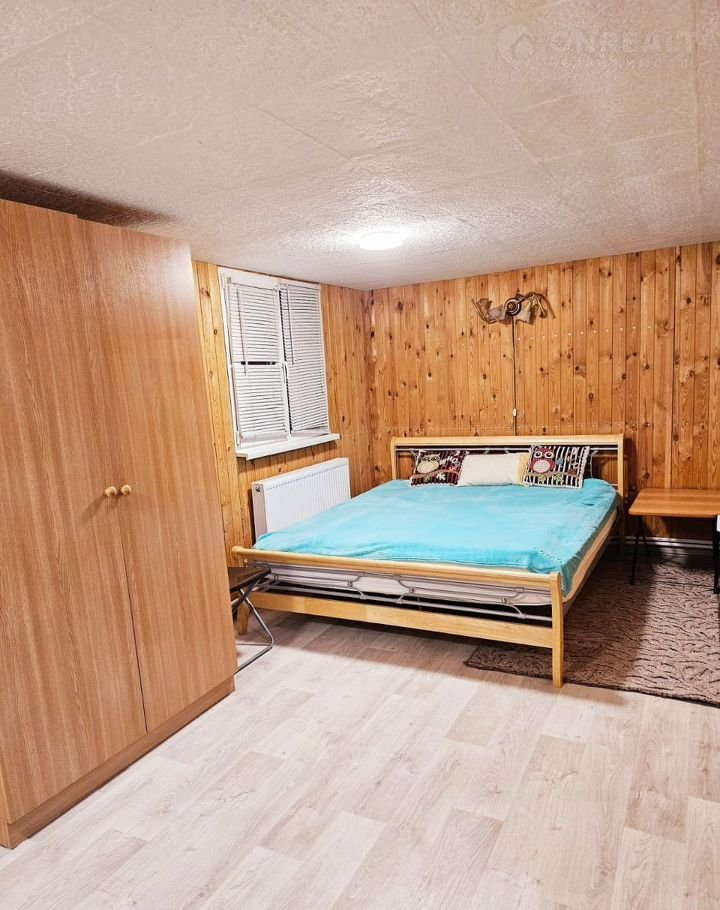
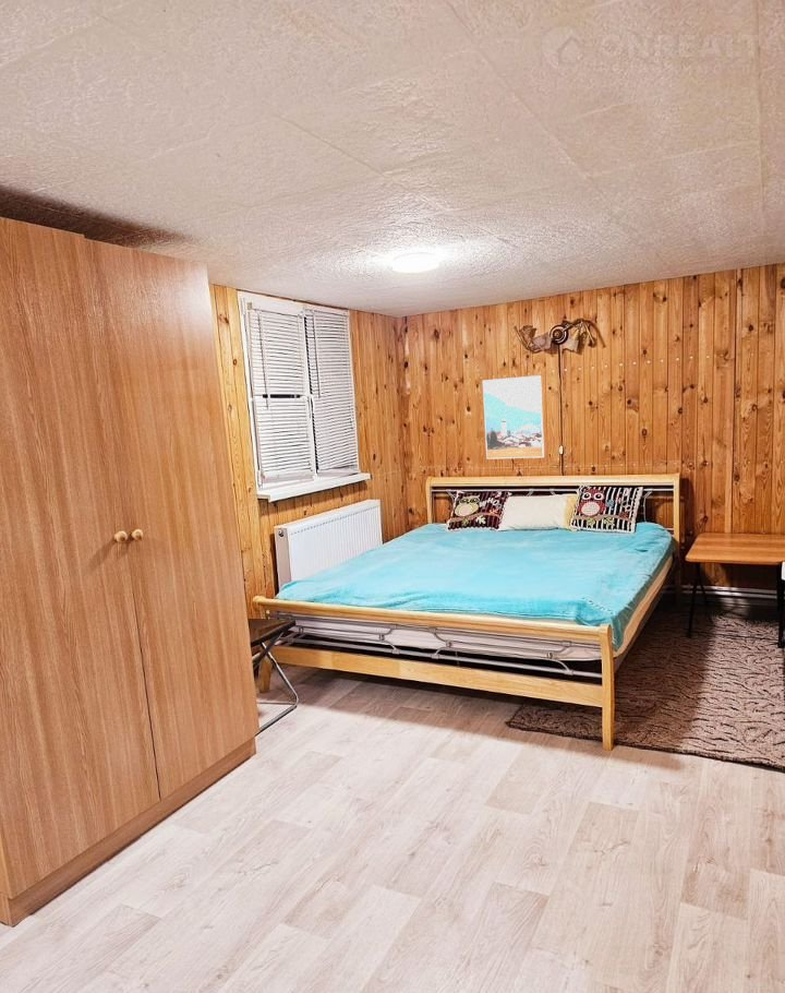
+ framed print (512, 418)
